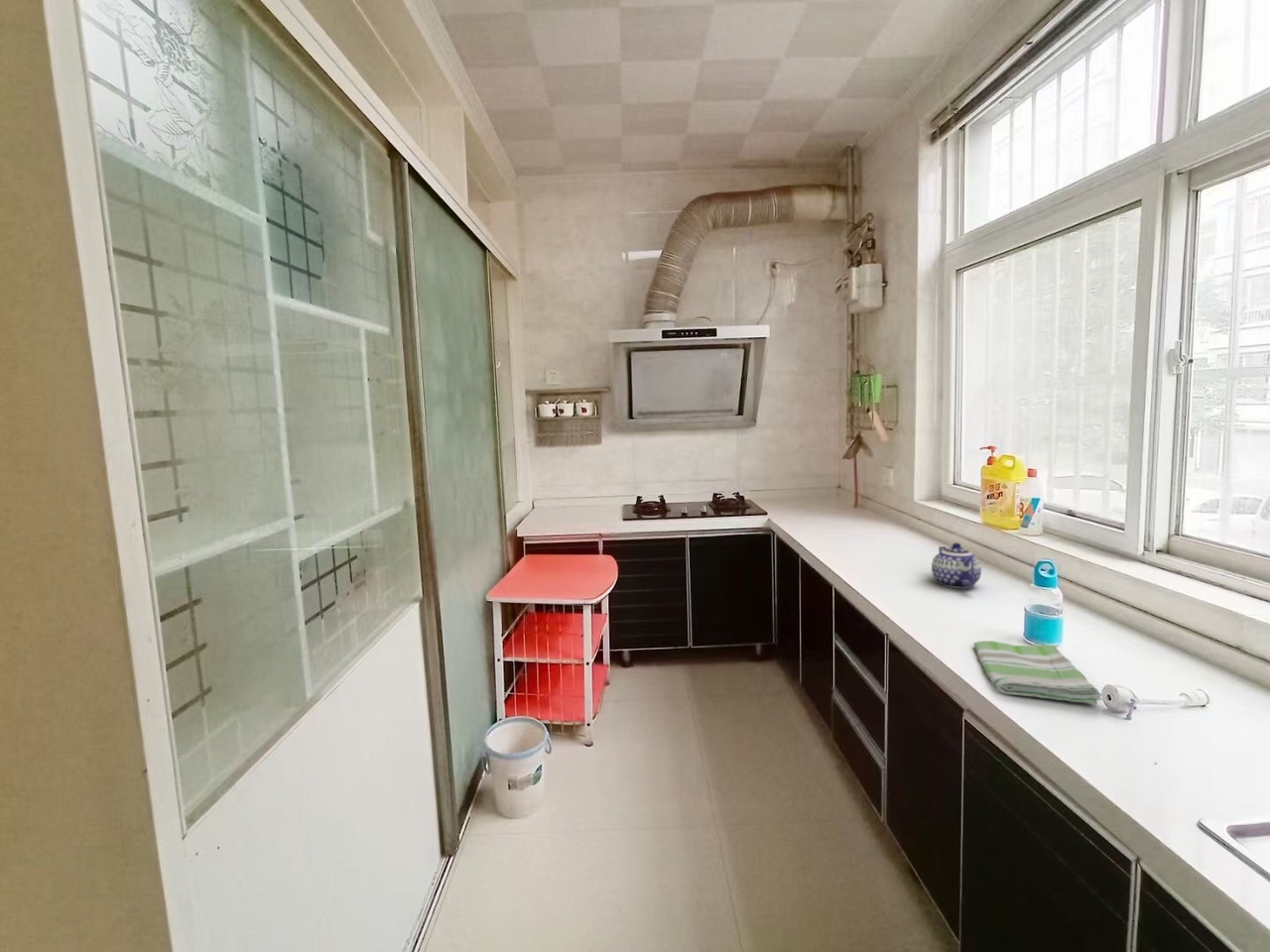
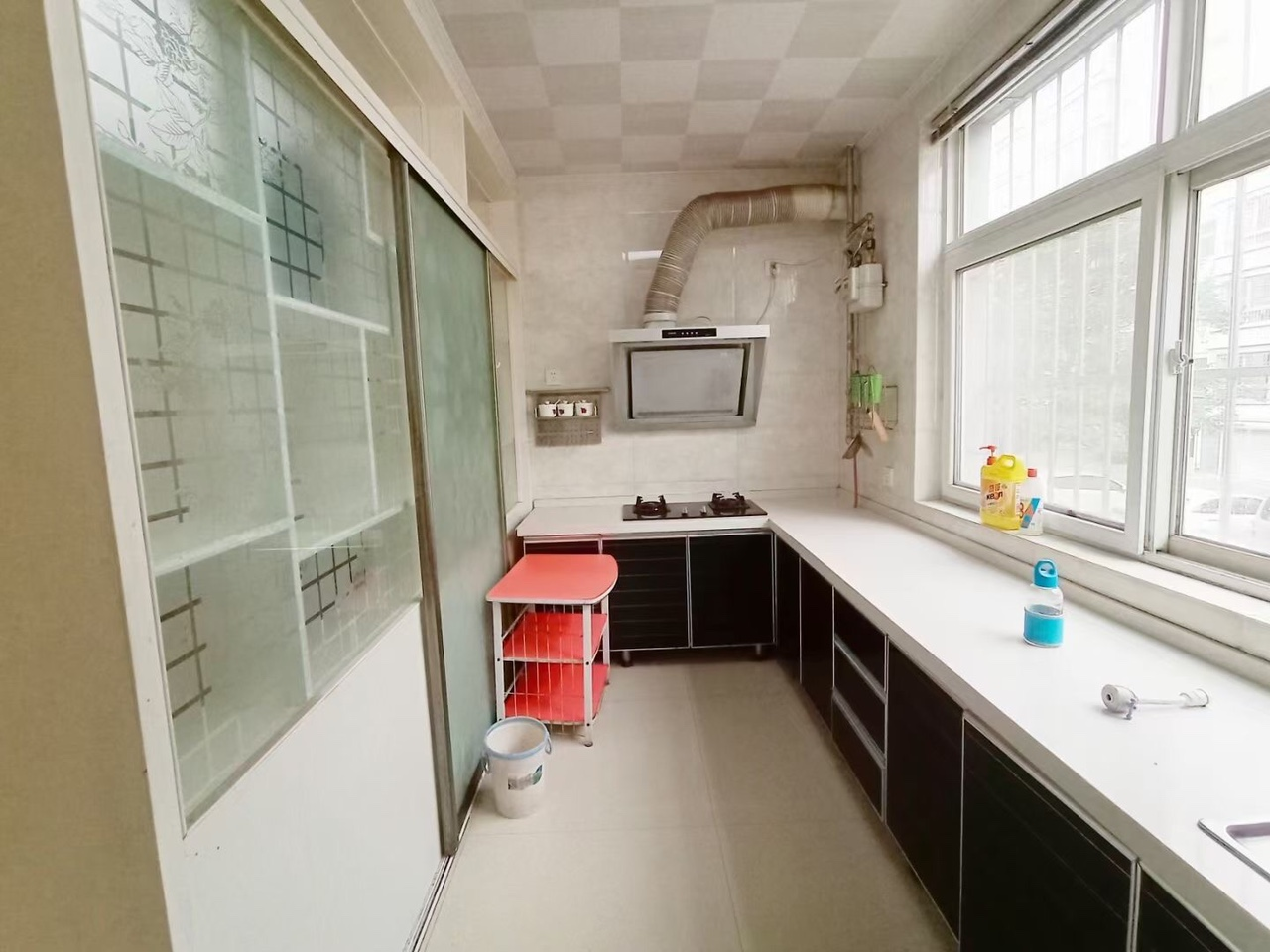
- dish towel (1029, 665)
- teapot (956, 563)
